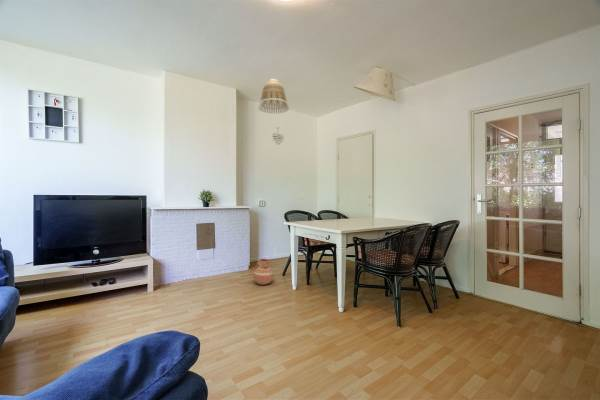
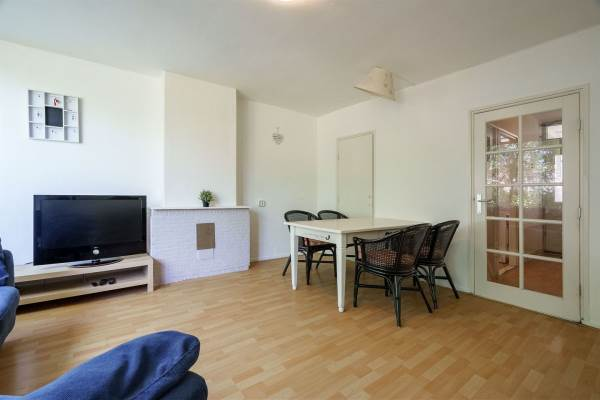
- vase (263, 271)
- lamp shade (274, 94)
